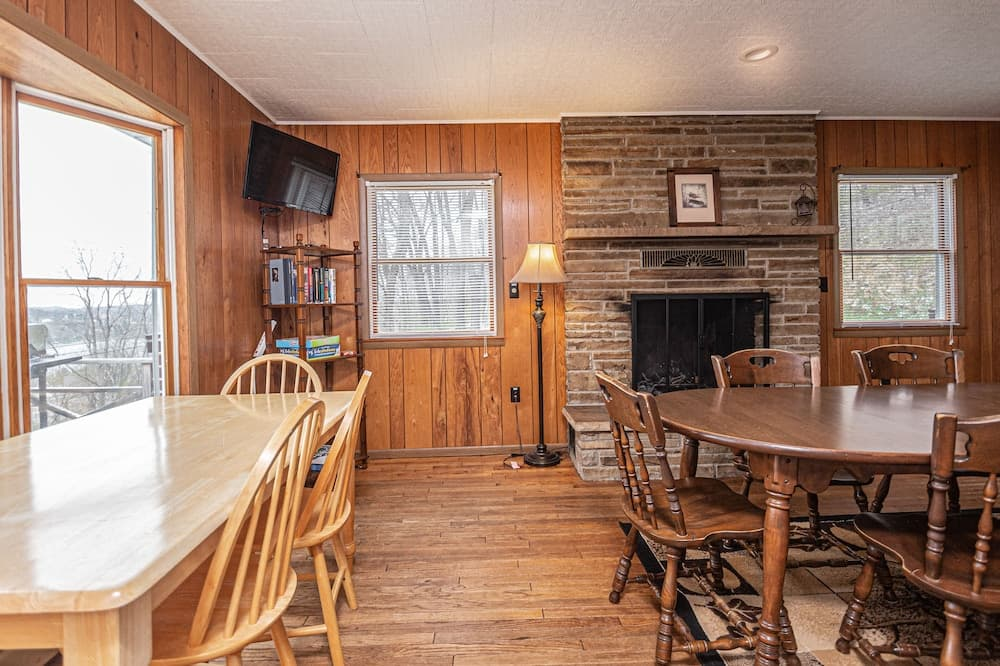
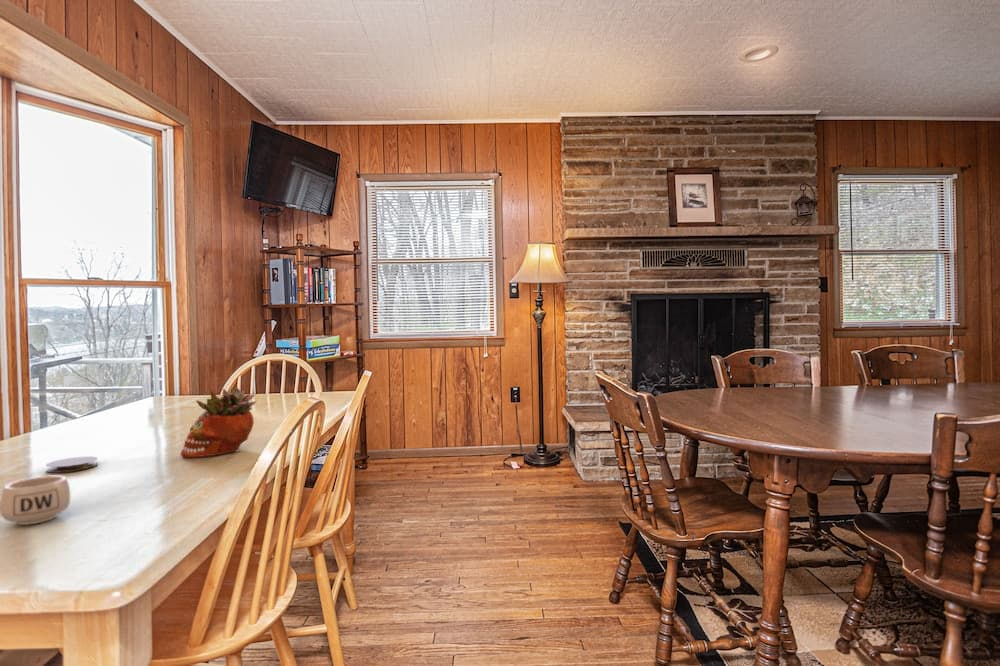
+ succulent planter (218, 420)
+ coaster (72, 464)
+ mug (36, 499)
